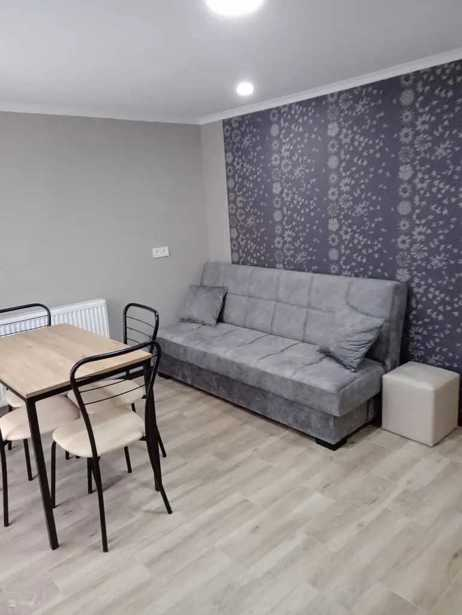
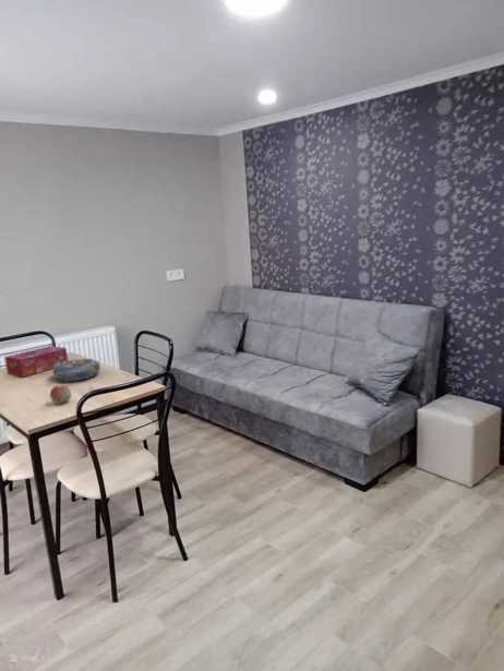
+ tissue box (37, 360)
+ decorative bowl (76, 369)
+ fruit (60, 394)
